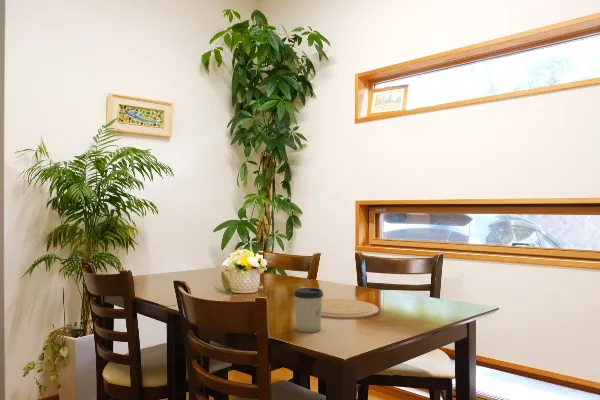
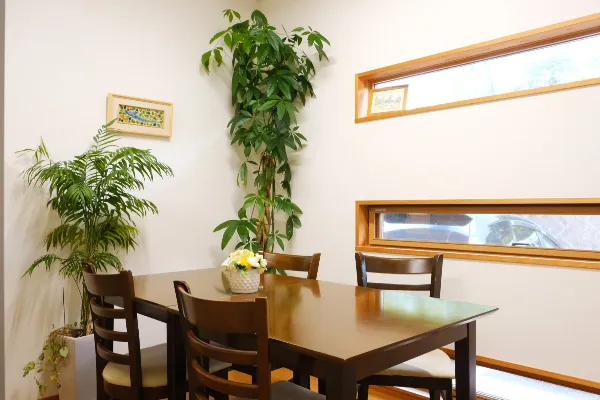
- cup (308, 309)
- plate (341, 307)
